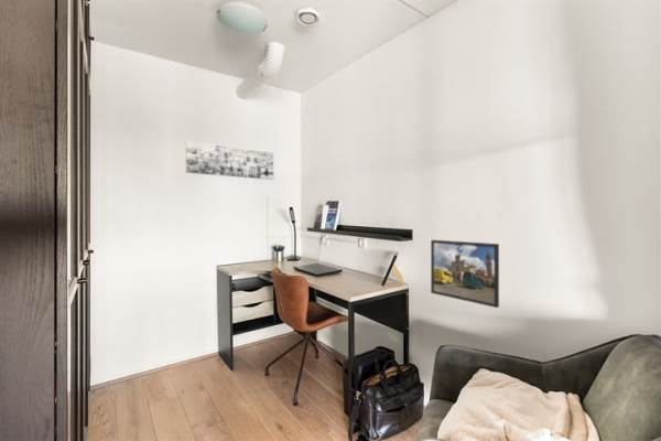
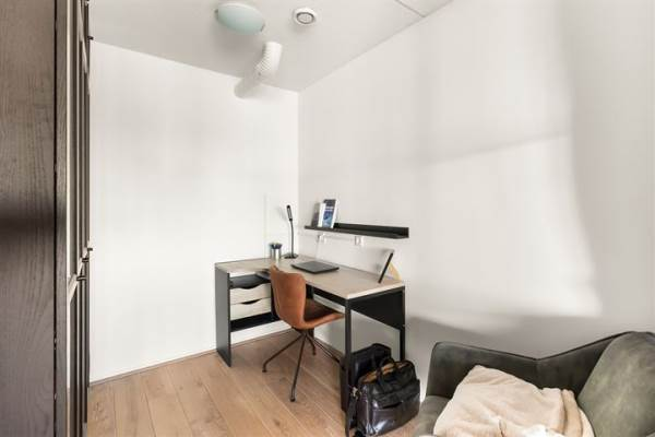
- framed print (462, 270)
- wall art (232, 161)
